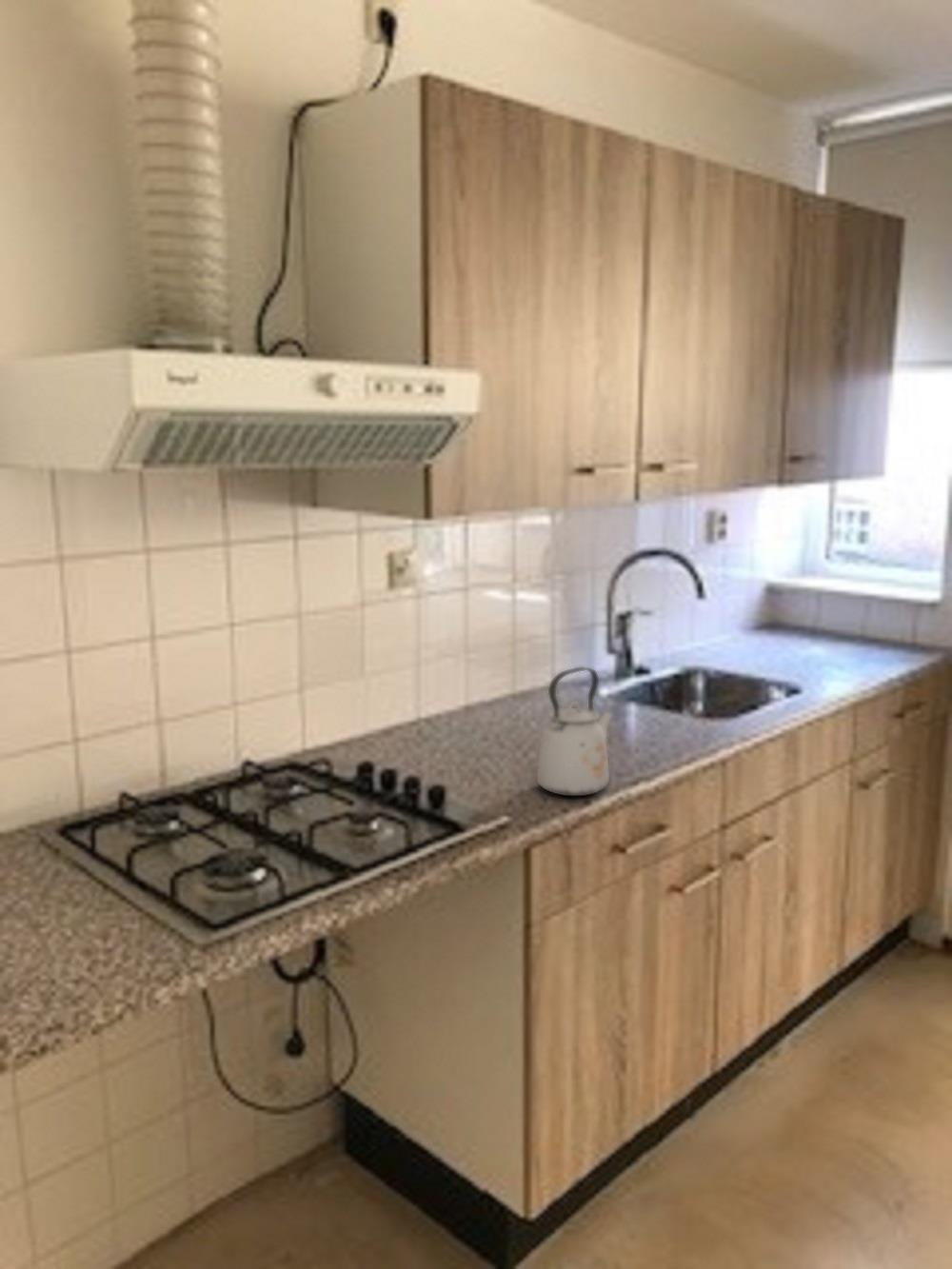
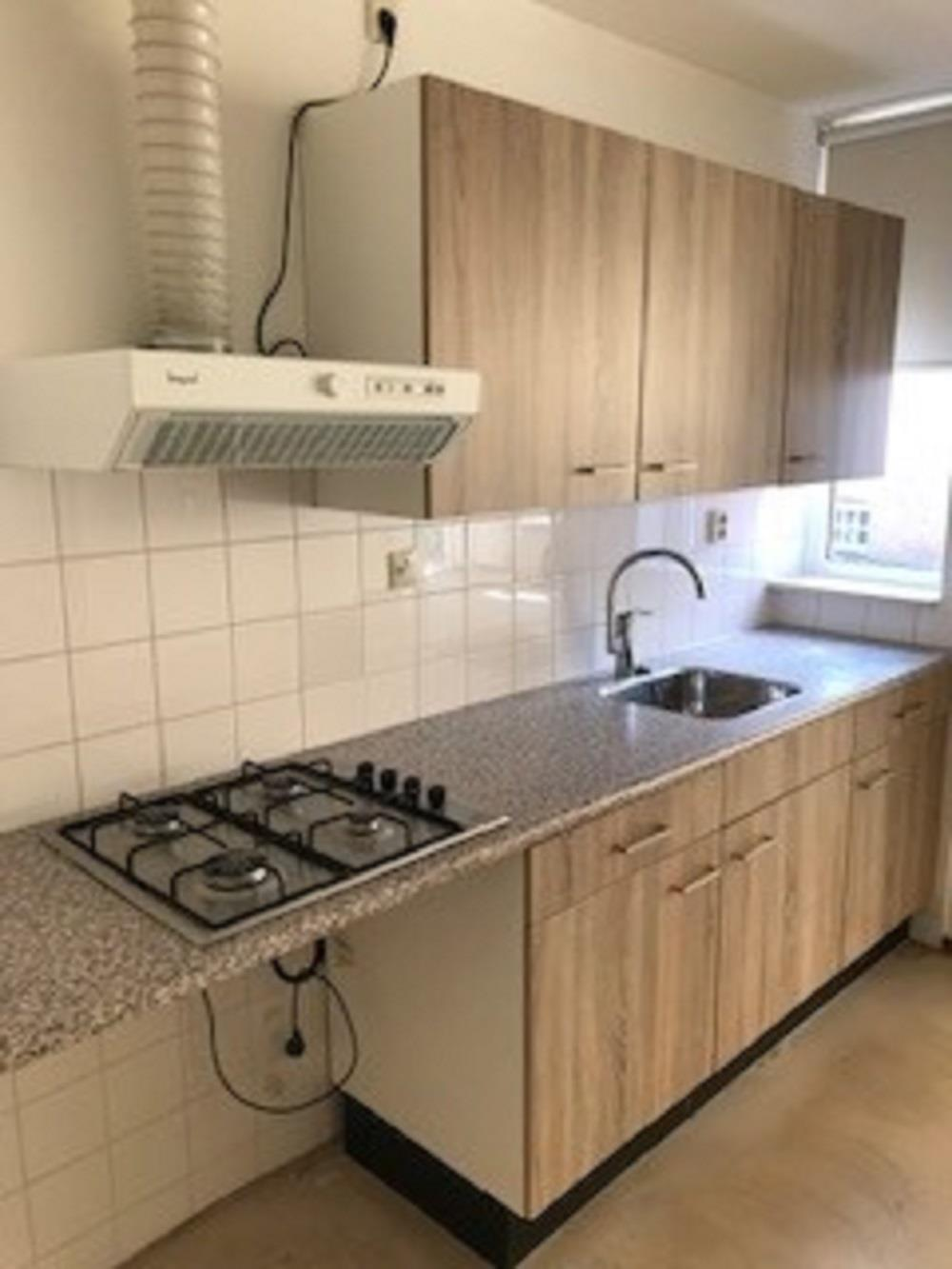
- kettle (582, 726)
